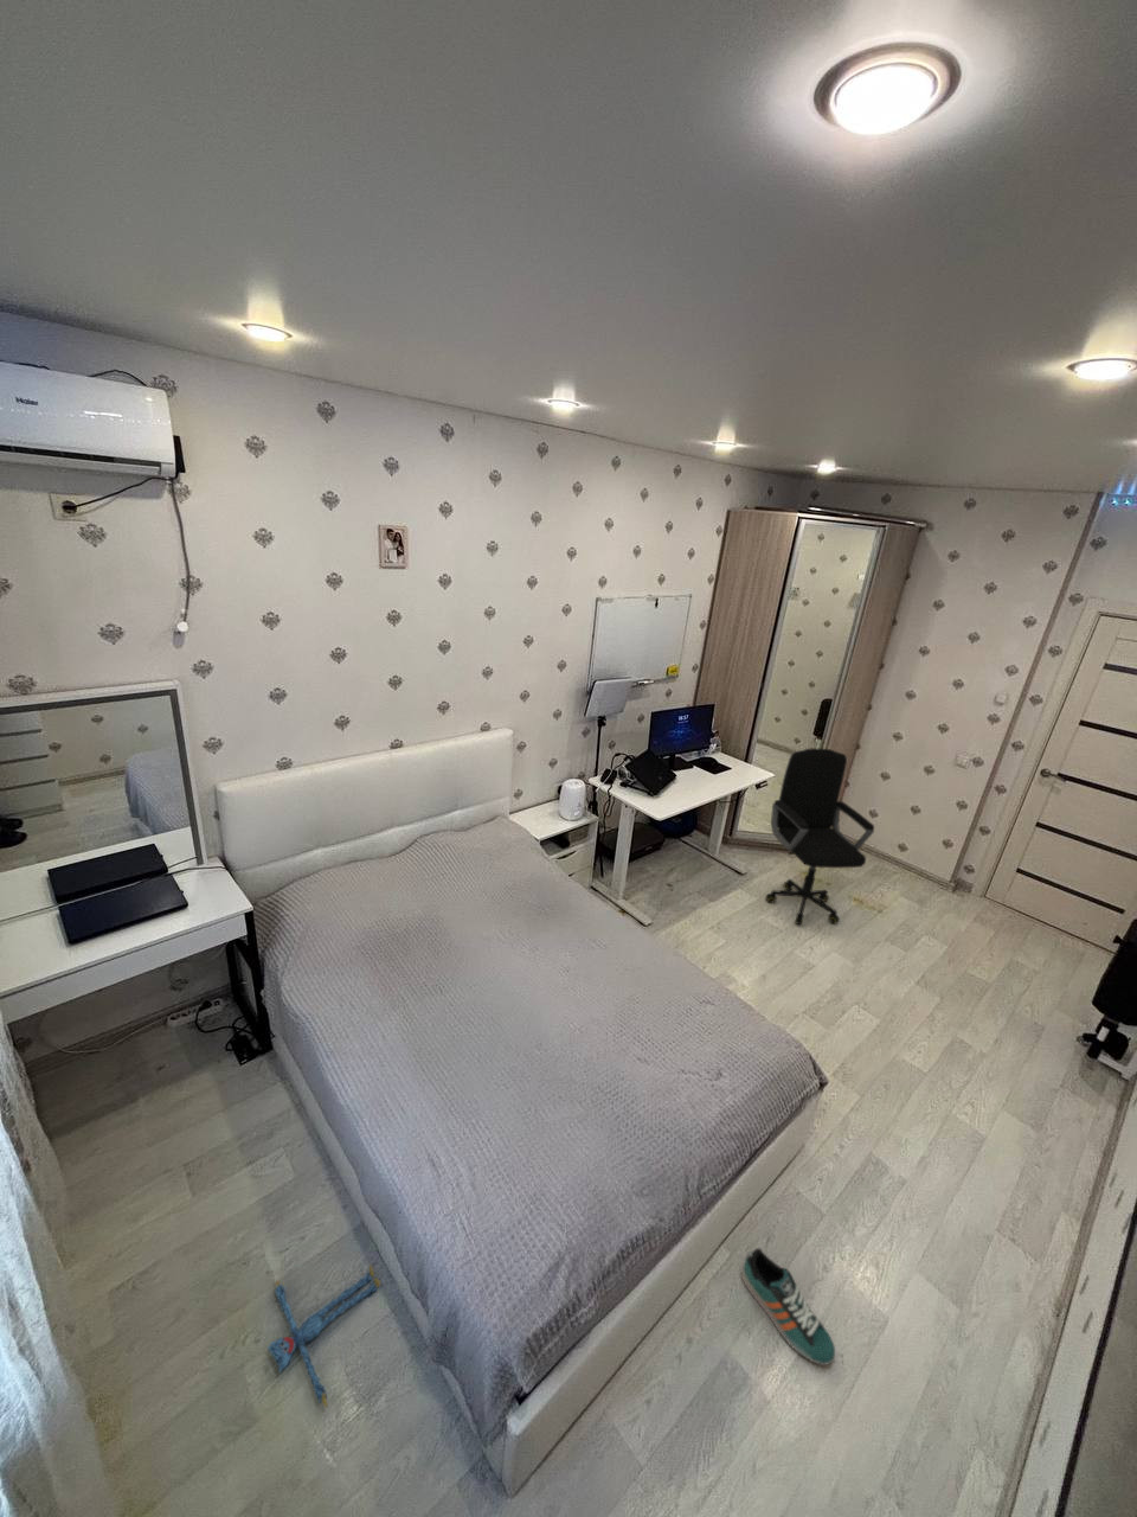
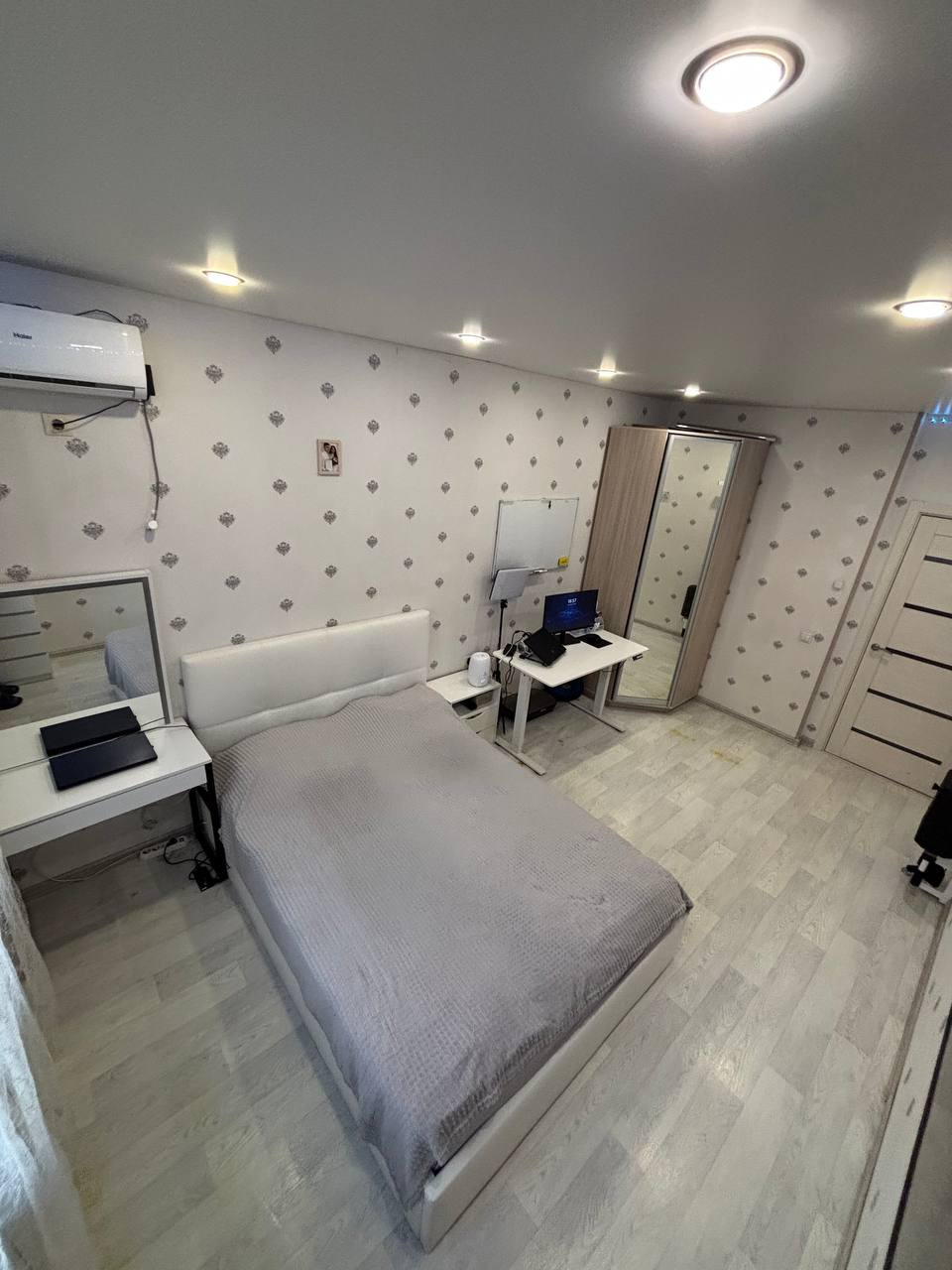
- office chair (817, 834)
- sneaker (787, 1302)
- plush toy (327, 1315)
